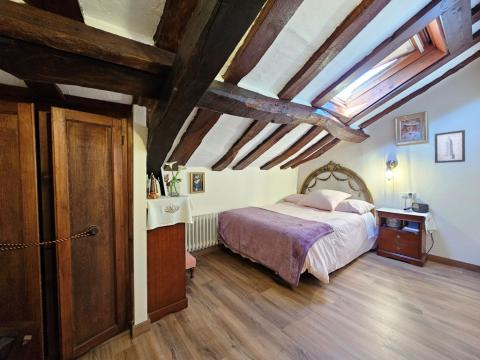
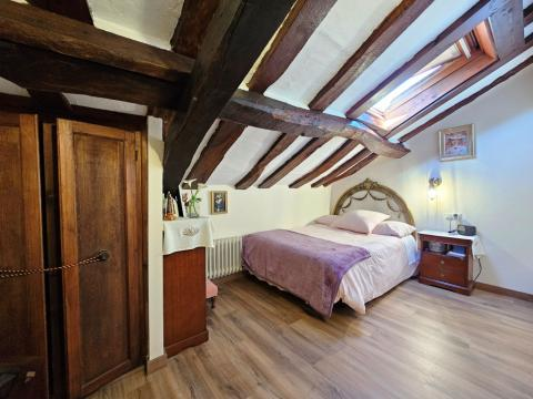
- wall art (449, 147)
